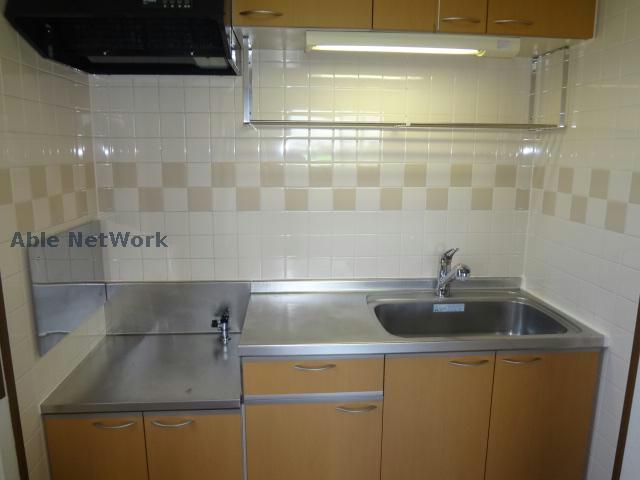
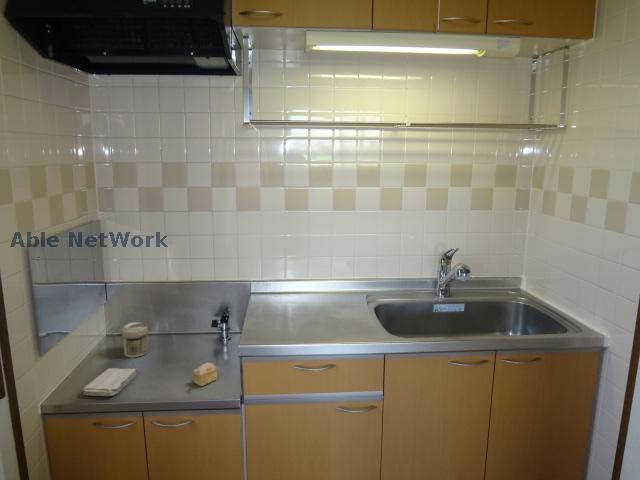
+ washcloth (111, 380)
+ jar (135, 339)
+ cake slice (205, 372)
